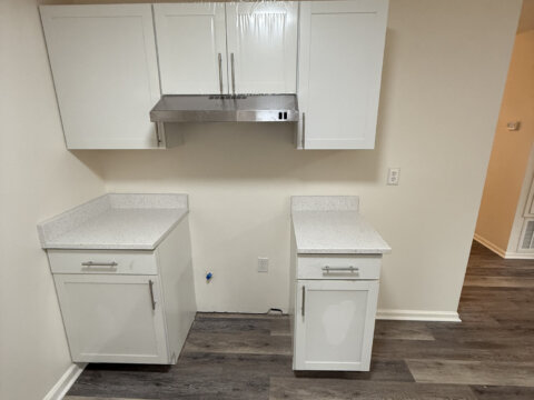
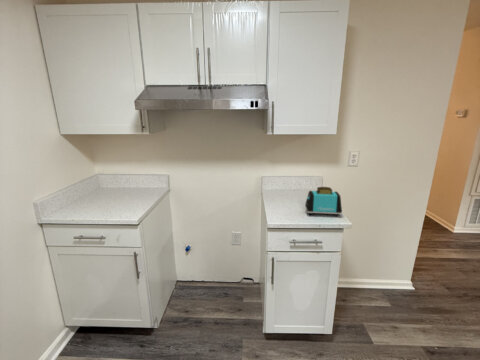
+ toaster (323, 200)
